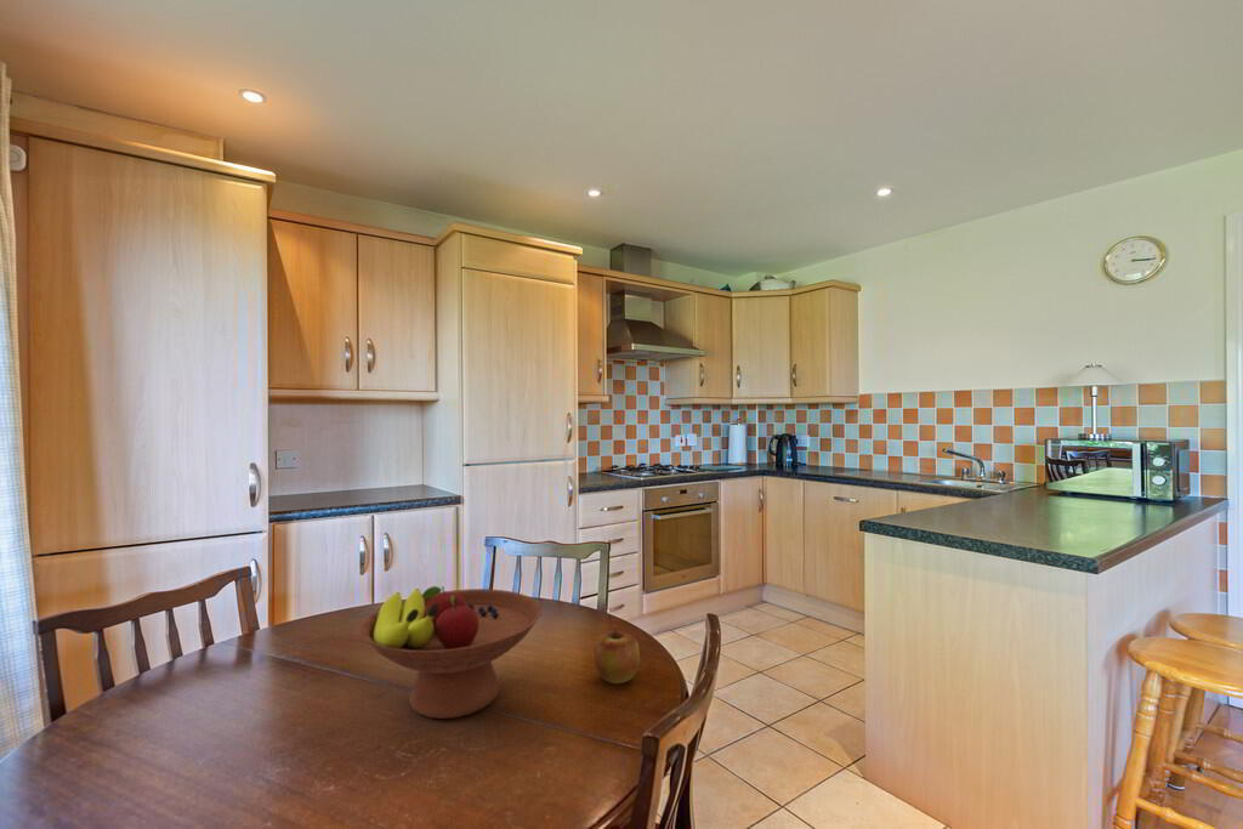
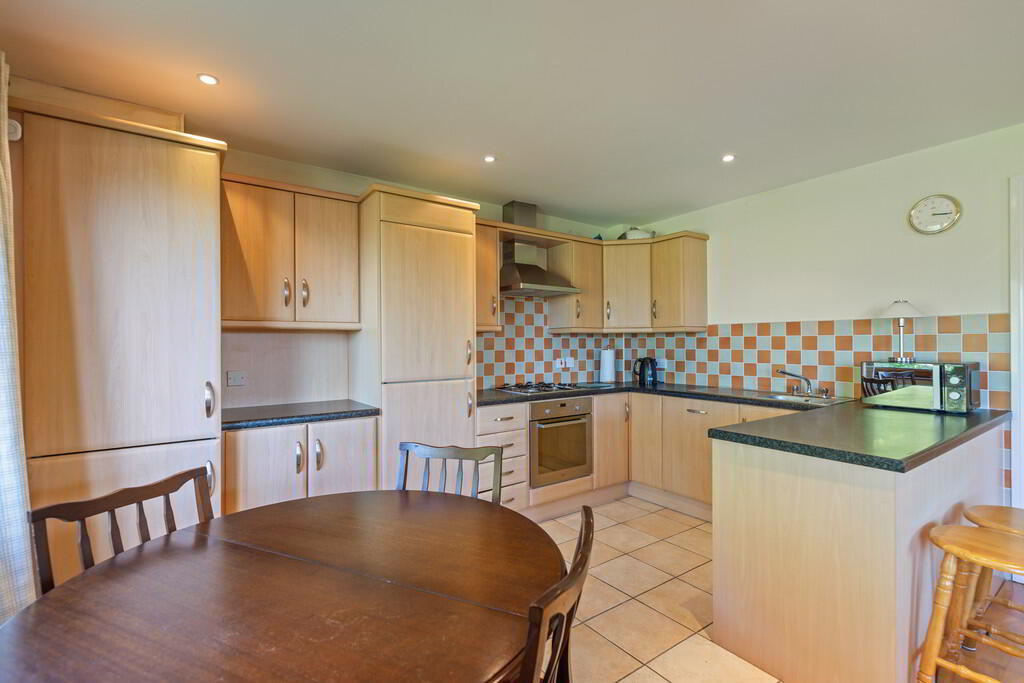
- apple (617, 653)
- fruit bowl (455, 640)
